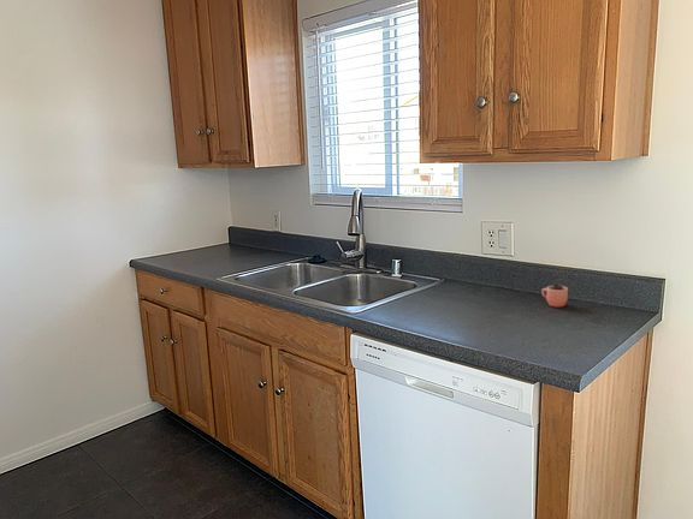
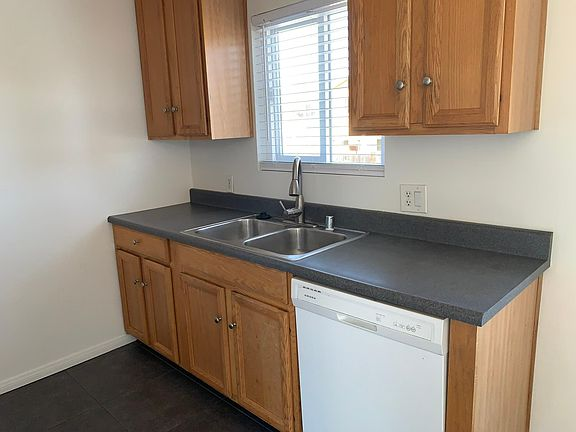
- cocoa (555, 287)
